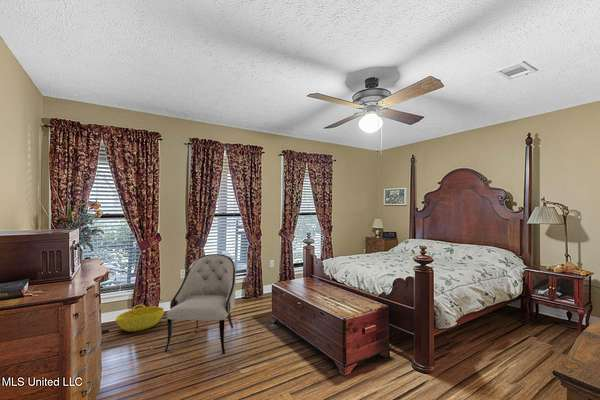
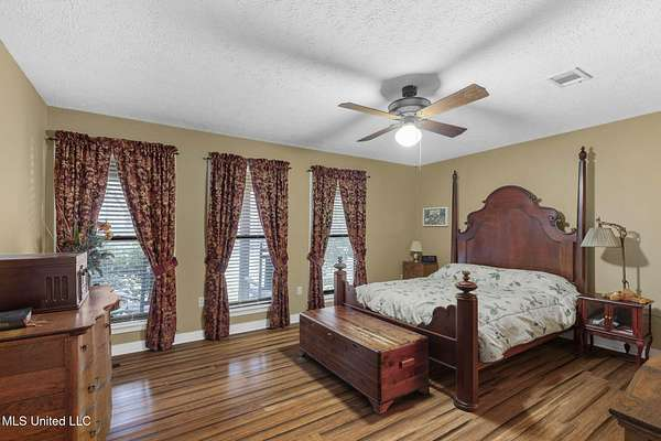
- basket (140, 318)
- armchair (206, 298)
